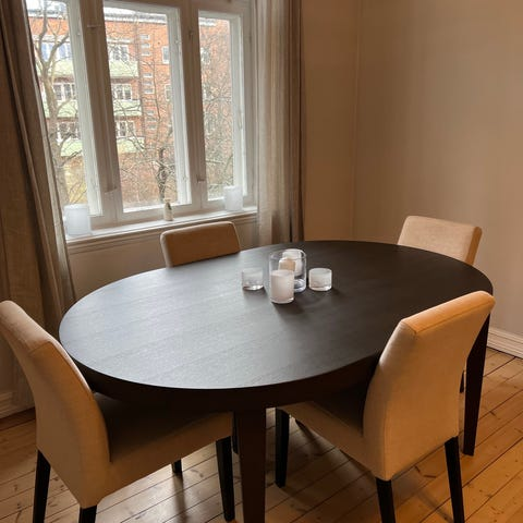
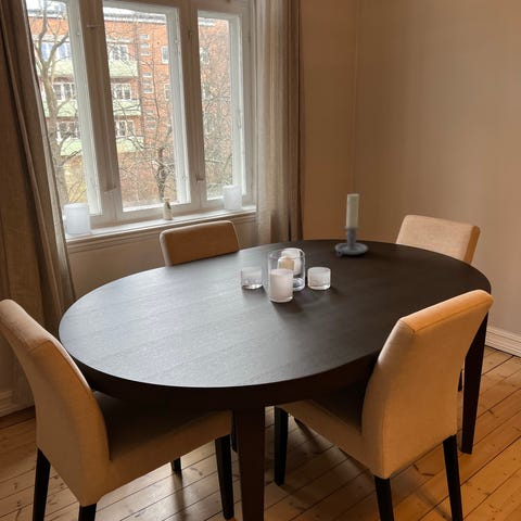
+ candle holder (350, 224)
